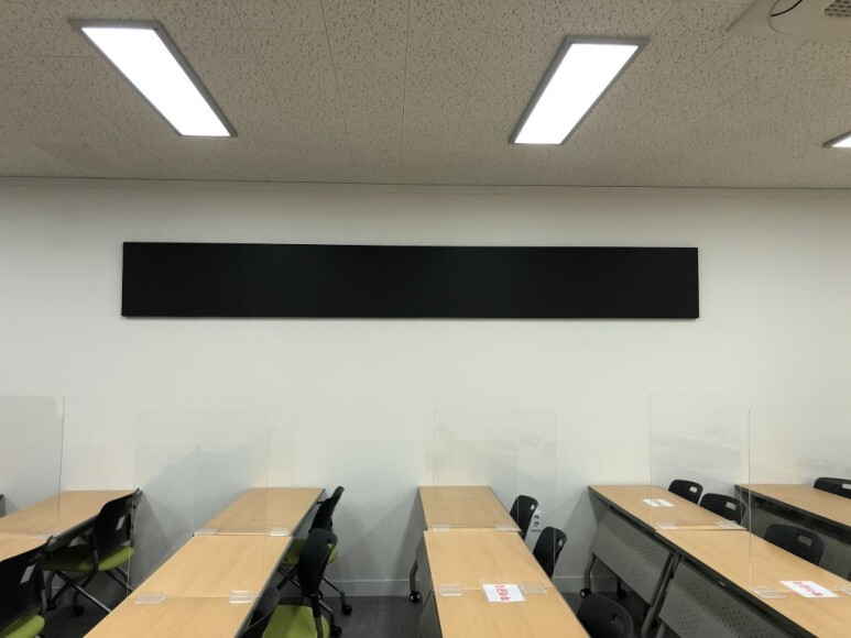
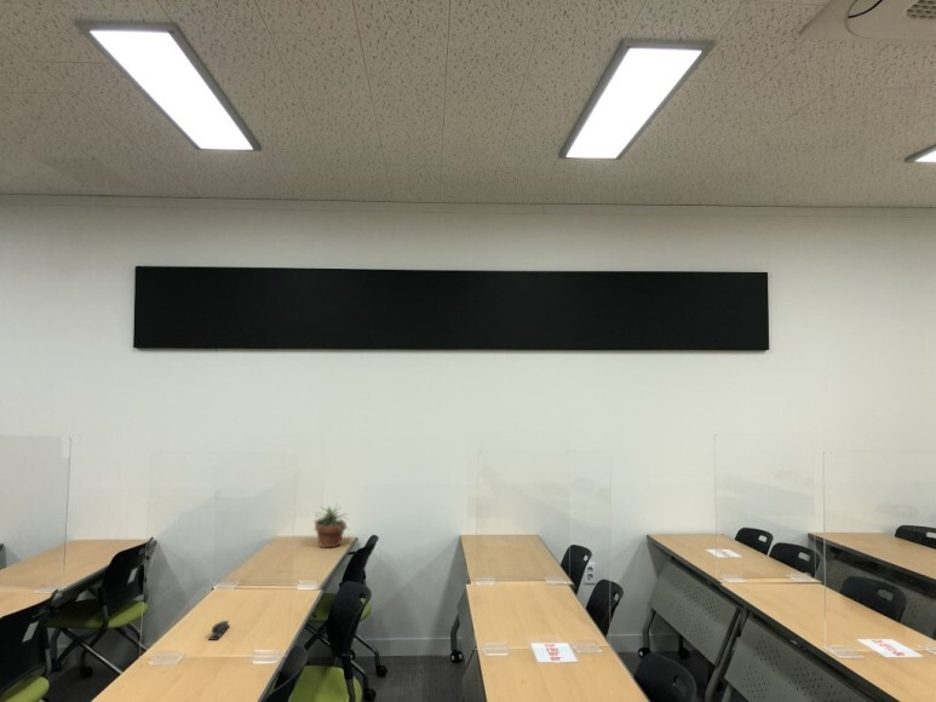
+ potted plant (331, 524)
+ stapler (219, 627)
